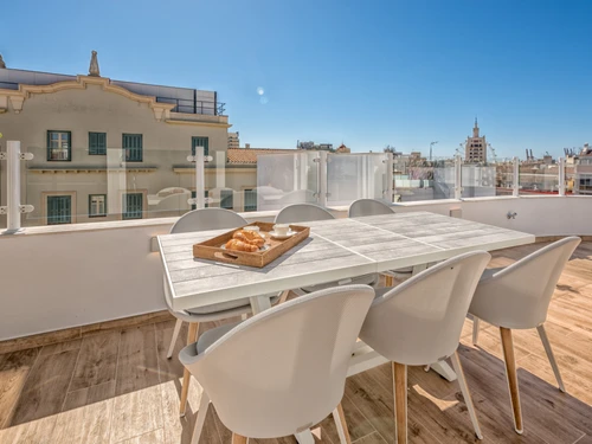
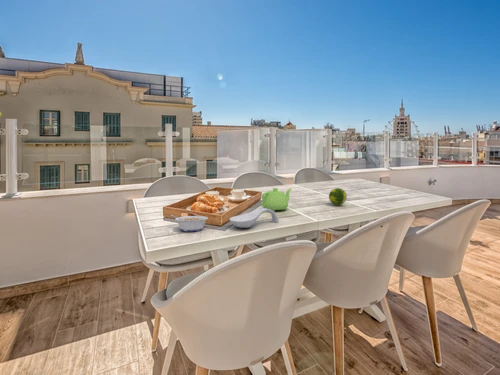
+ teapot (276, 198)
+ legume (190, 222)
+ spoon rest (254, 217)
+ fruit (337, 196)
